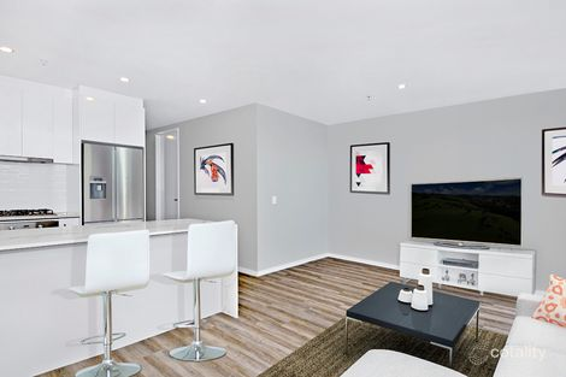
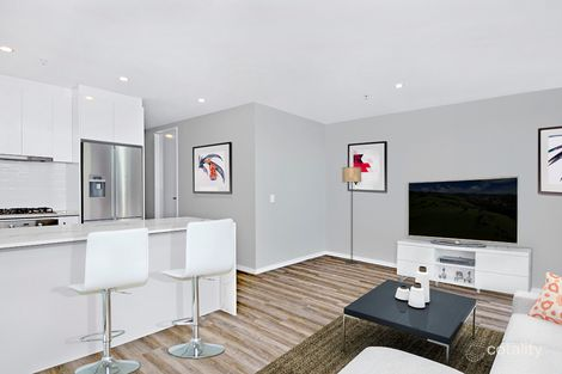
+ floor lamp (352, 215)
